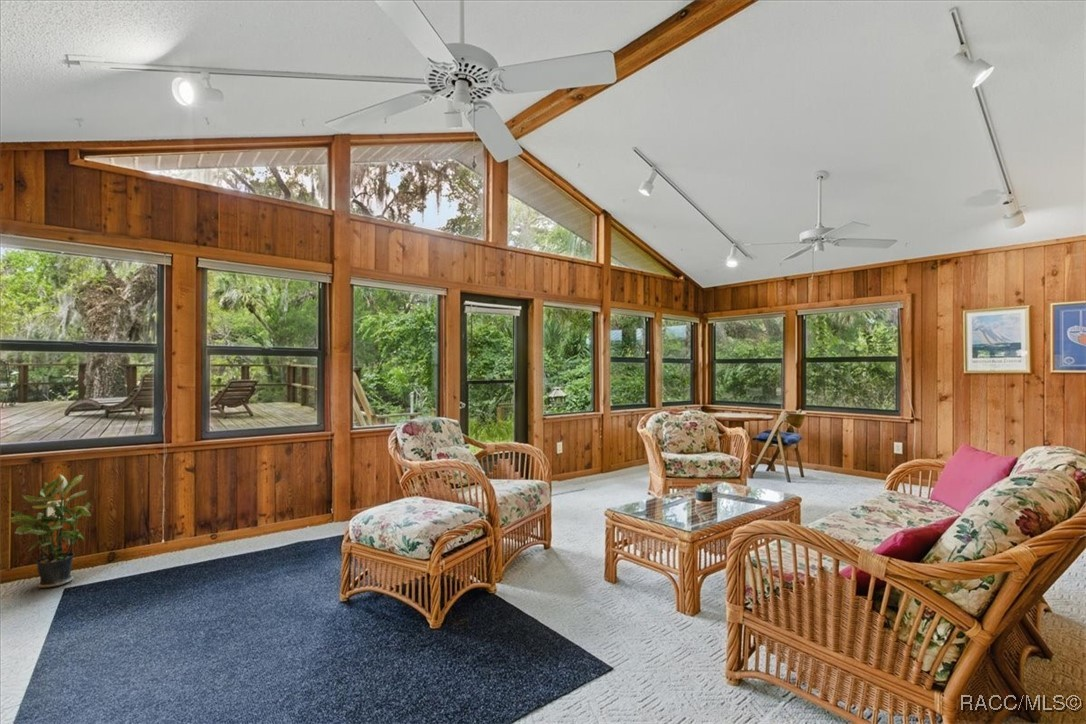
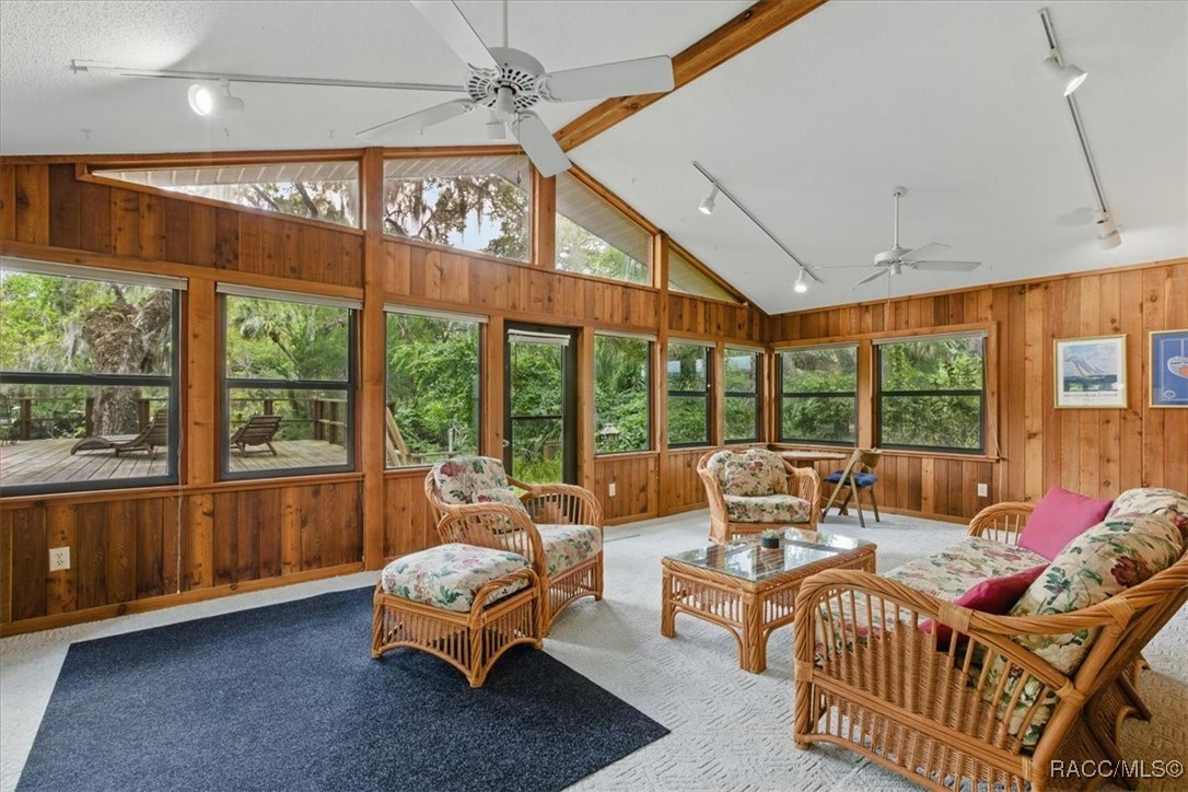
- potted plant (52, 529)
